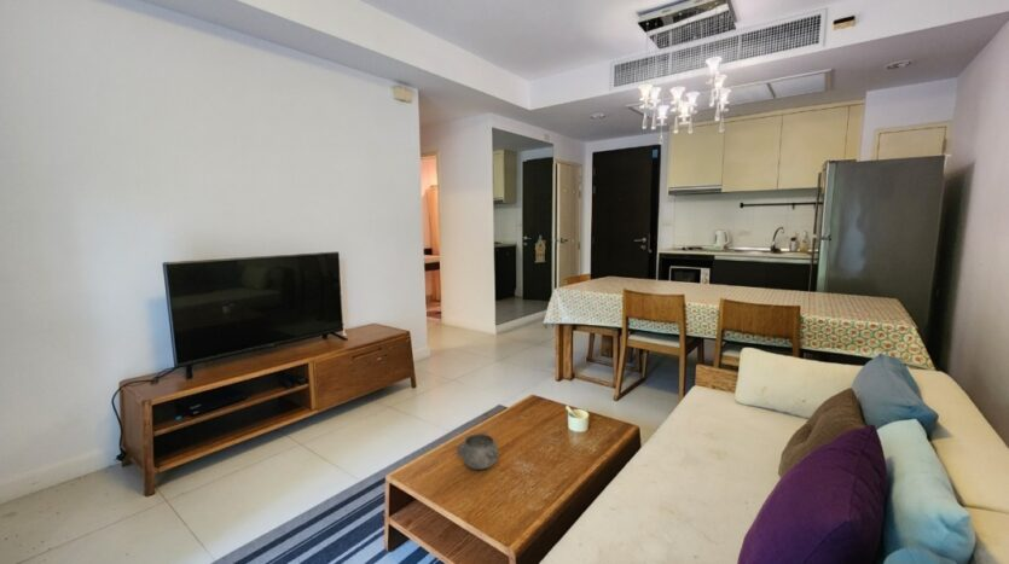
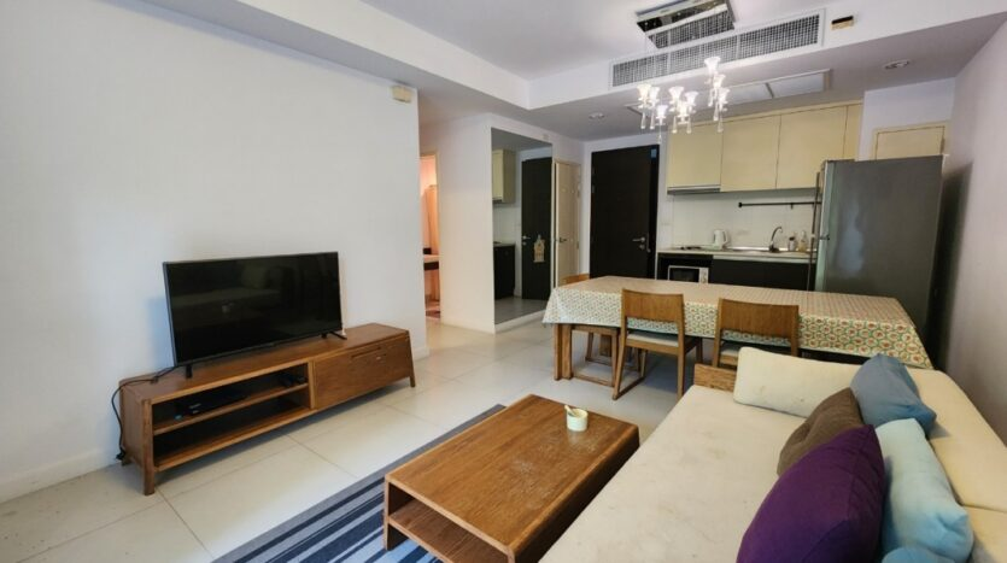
- decorative bowl (482, 452)
